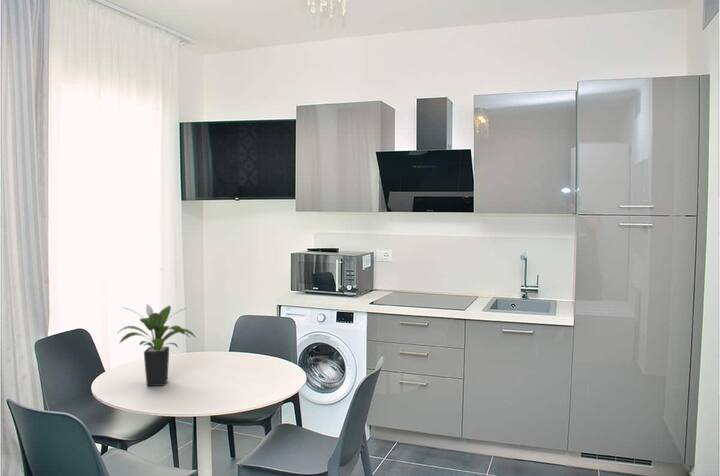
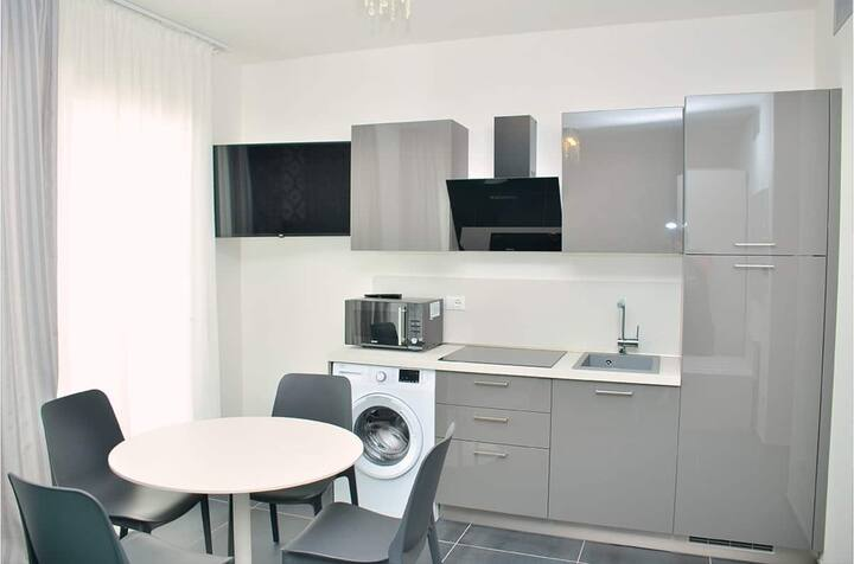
- potted plant (156, 343)
